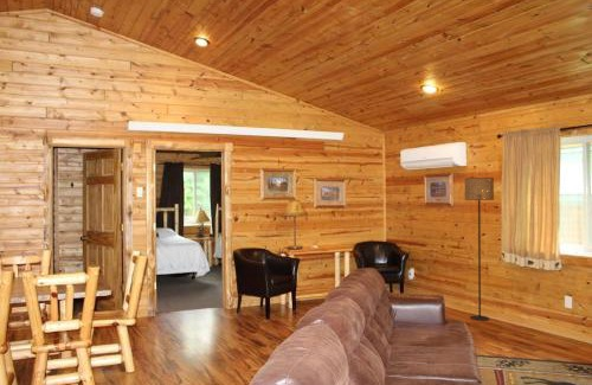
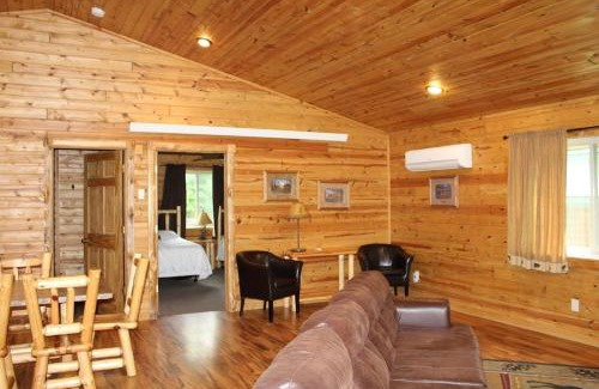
- floor lamp (478, 248)
